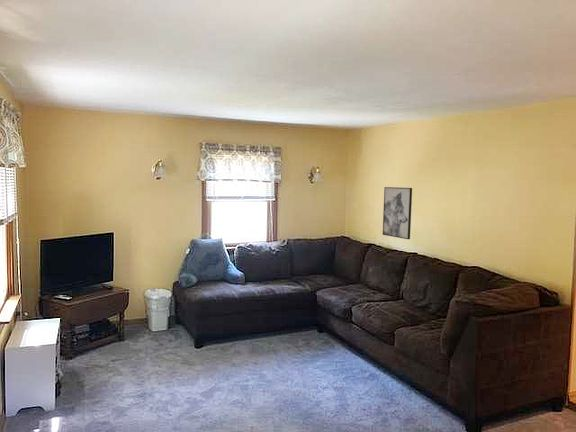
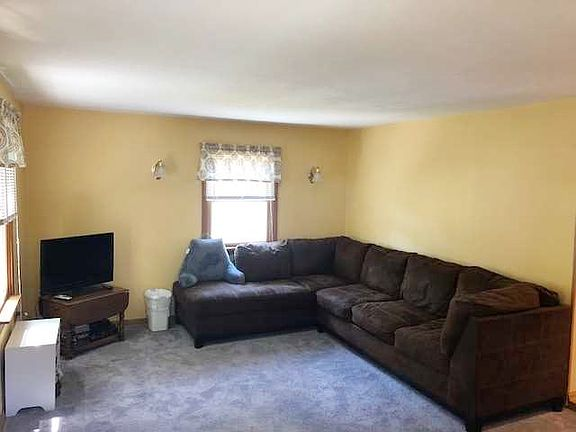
- wall art (396, 212)
